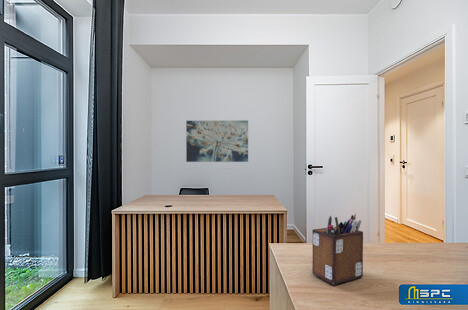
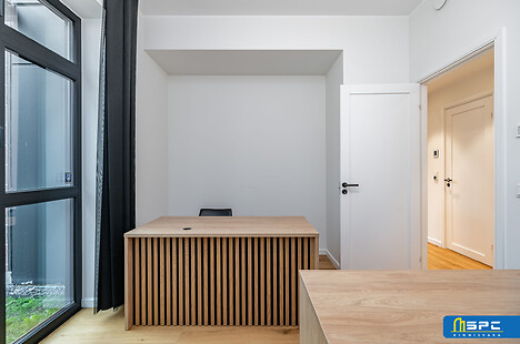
- wall art (217, 141)
- desk organizer (337, 244)
